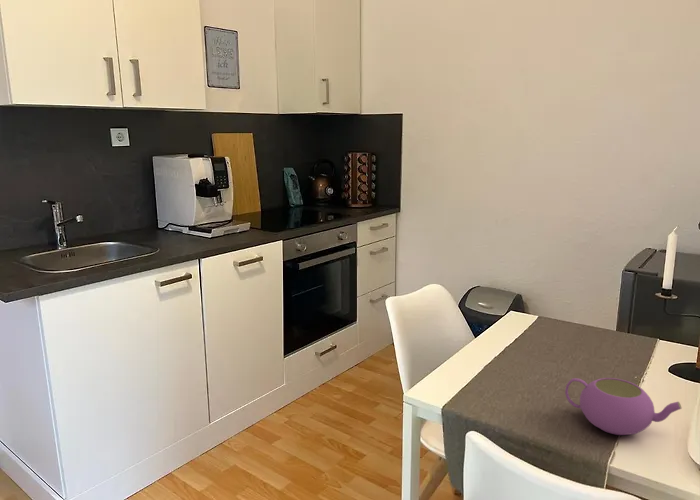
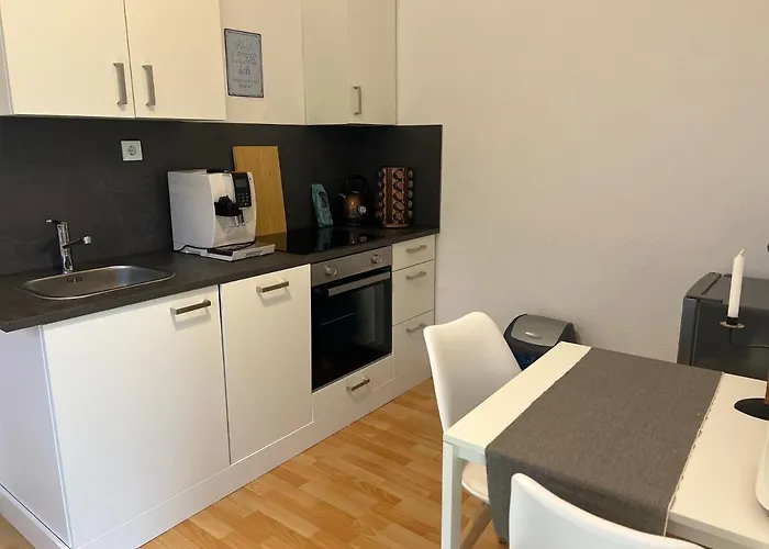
- teapot (619, 407)
